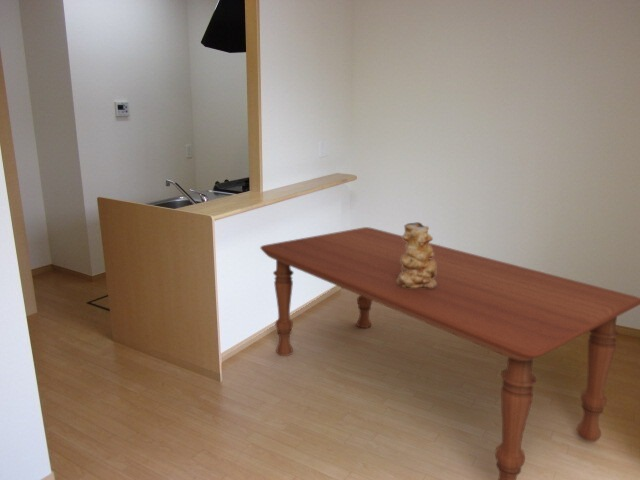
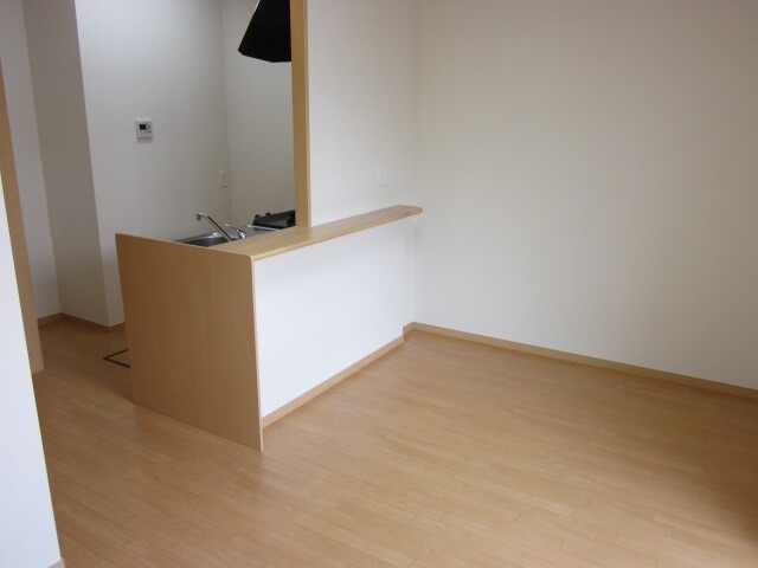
- dining table (420, 320)
- vase (419, 253)
